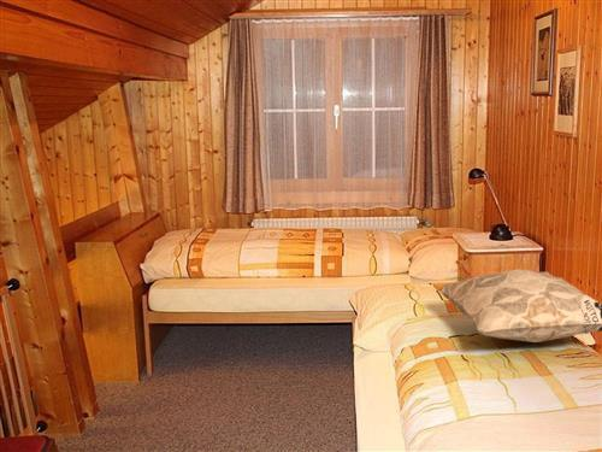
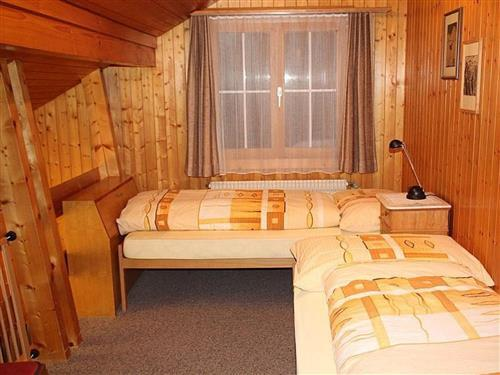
- decorative pillow (525, 304)
